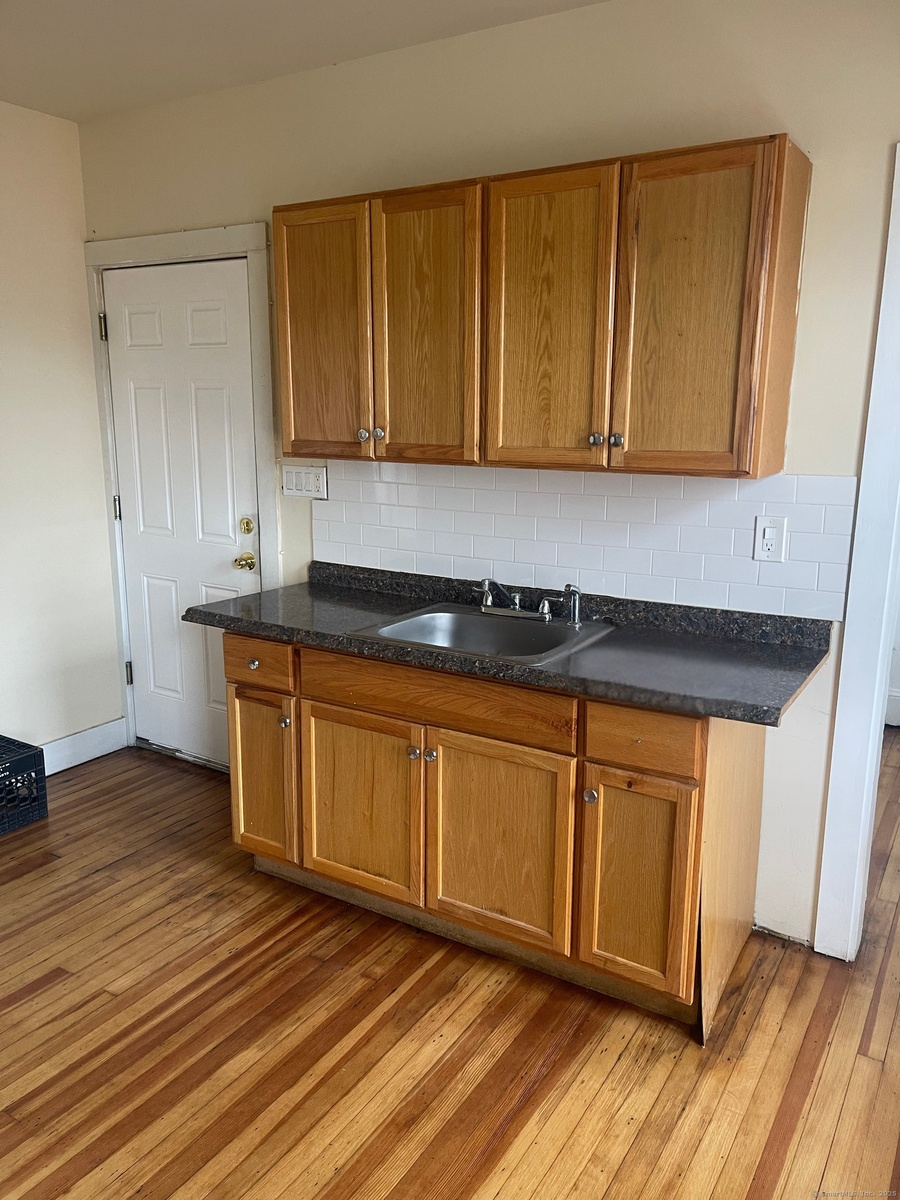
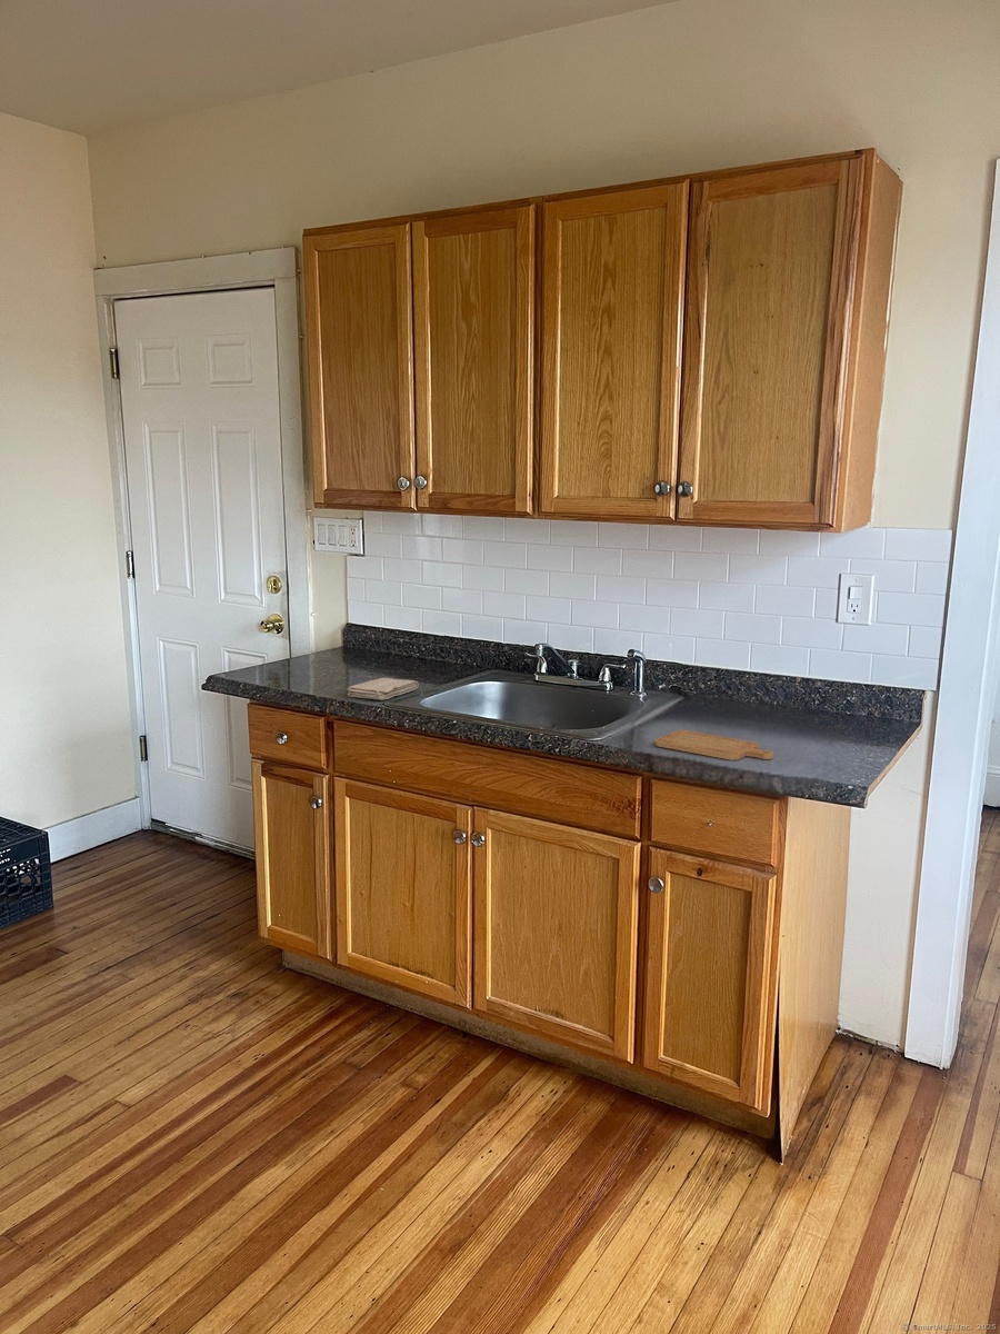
+ chopping board (717, 746)
+ washcloth (382, 687)
